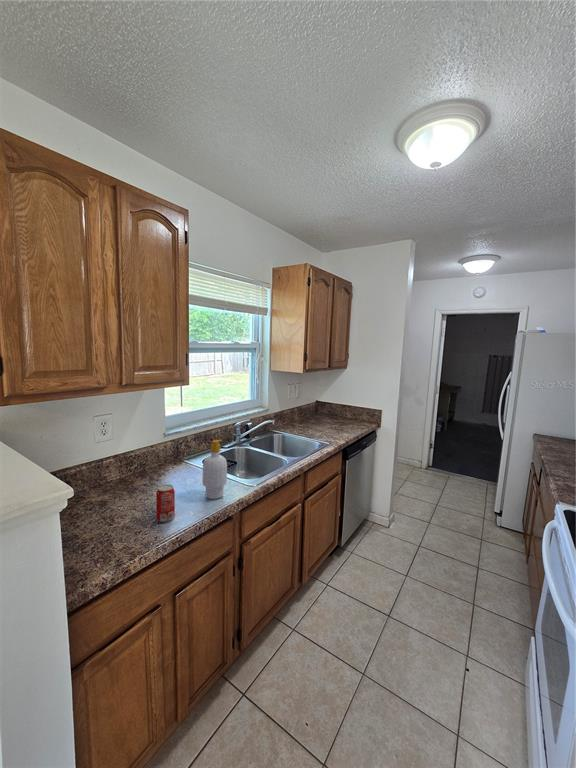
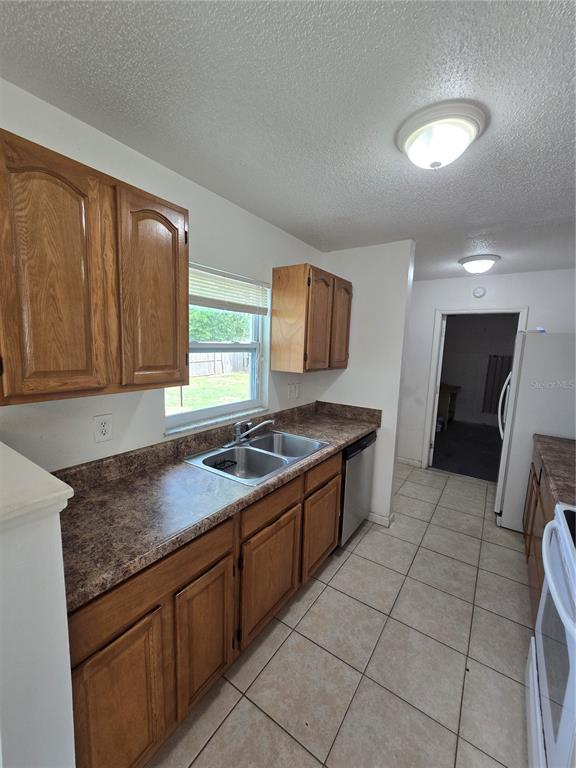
- beverage can (165, 503)
- soap bottle (214, 468)
